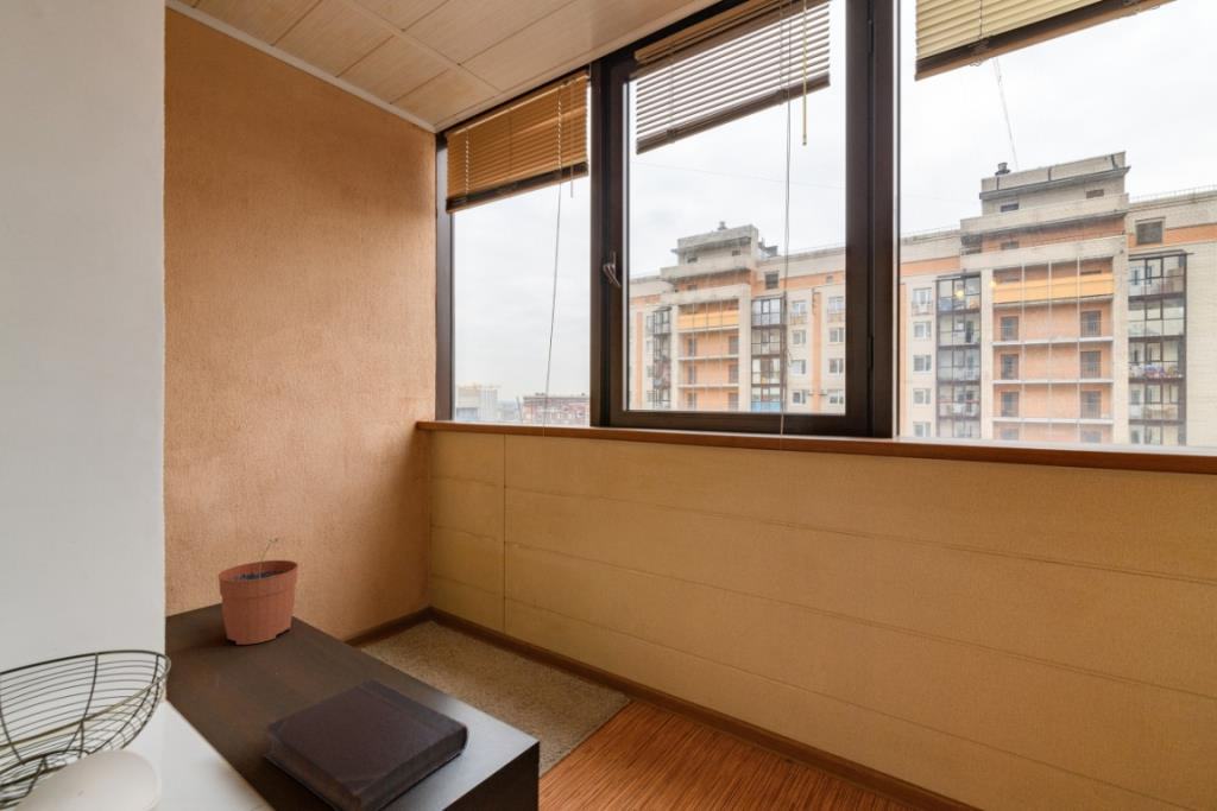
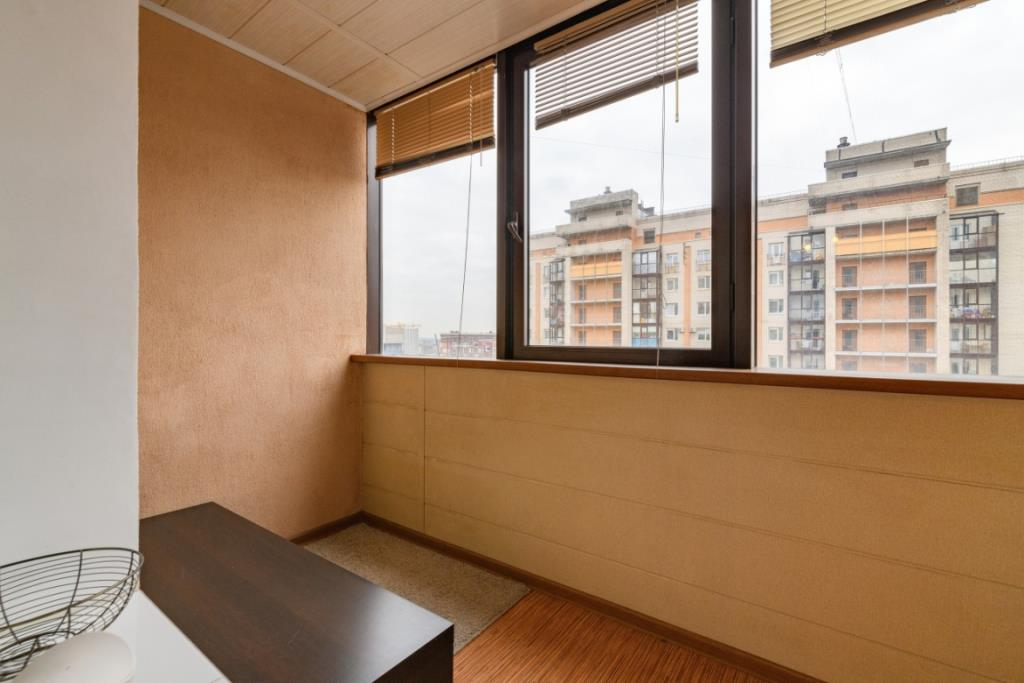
- book (367, 736)
- plant pot (259, 584)
